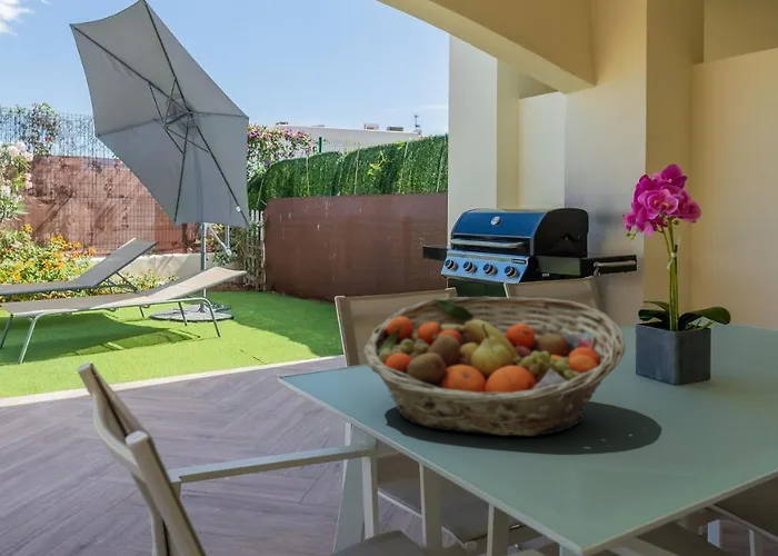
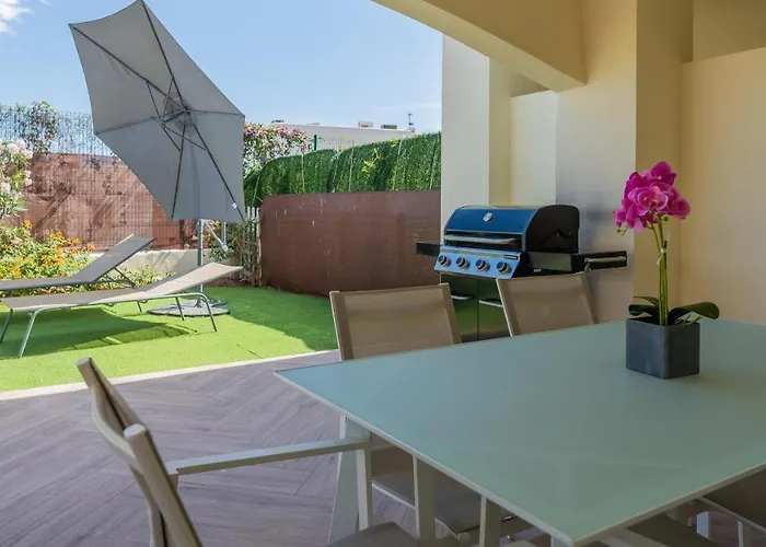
- fruit basket (489, 358)
